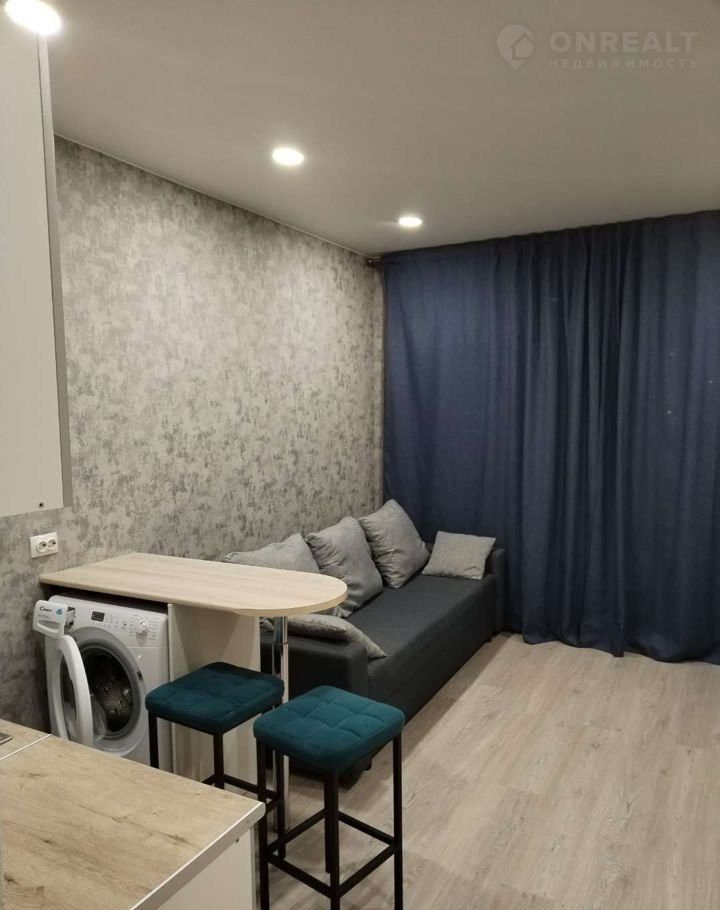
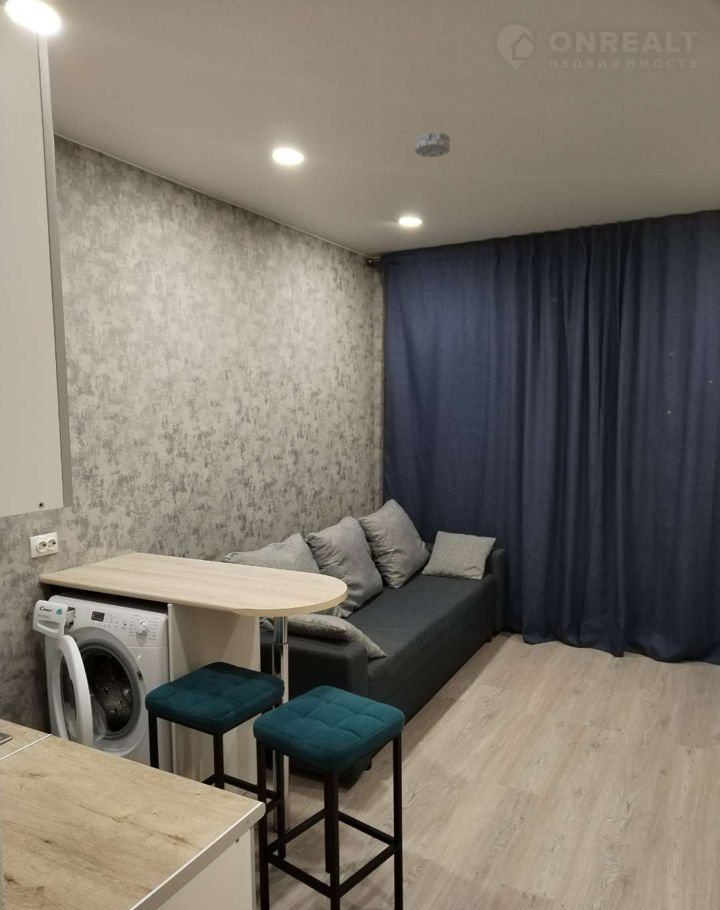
+ smoke detector (432, 144)
